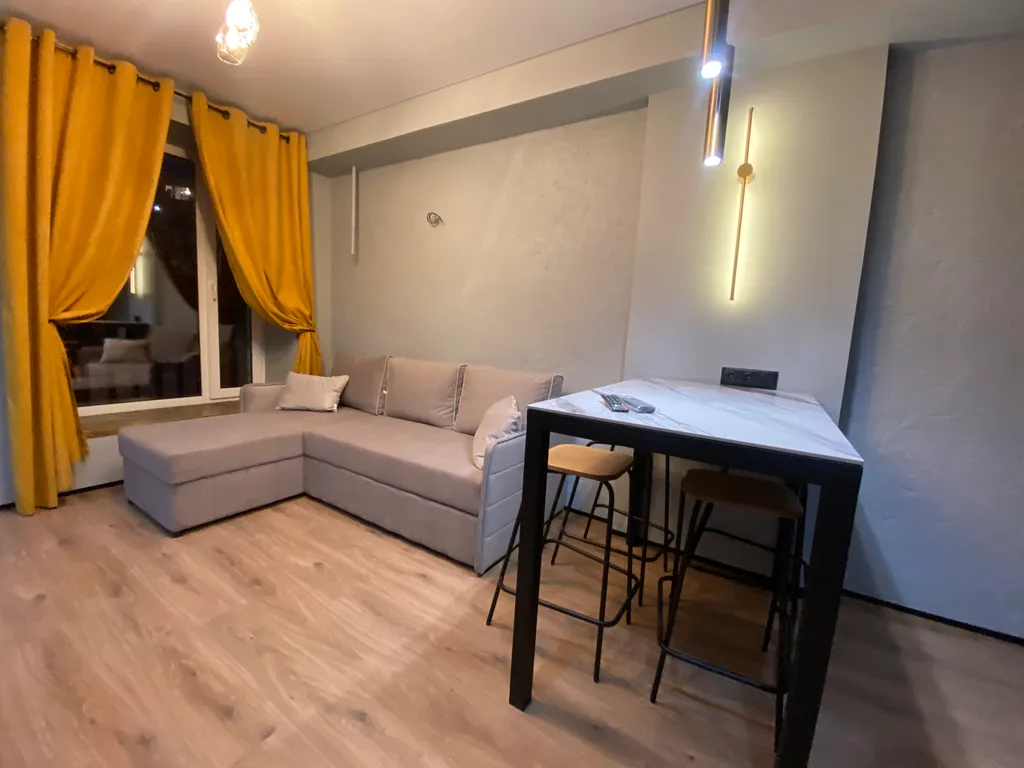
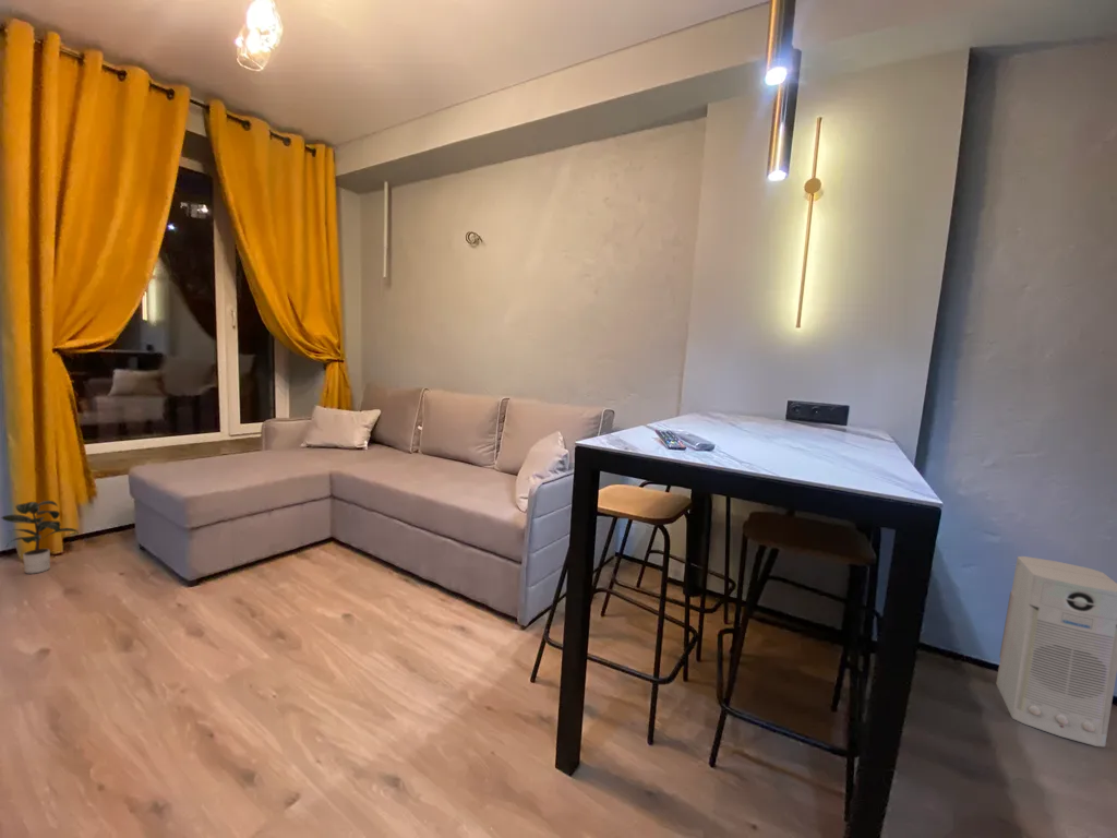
+ air purifier (1056, 643)
+ potted plant (41, 530)
